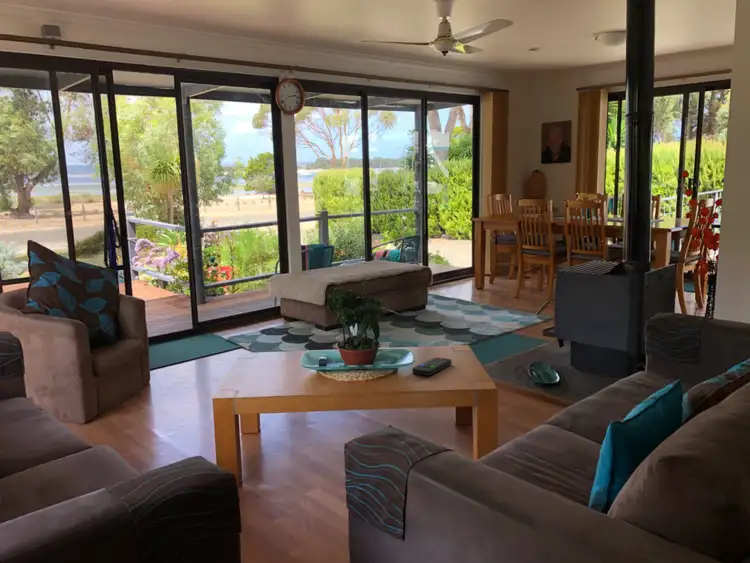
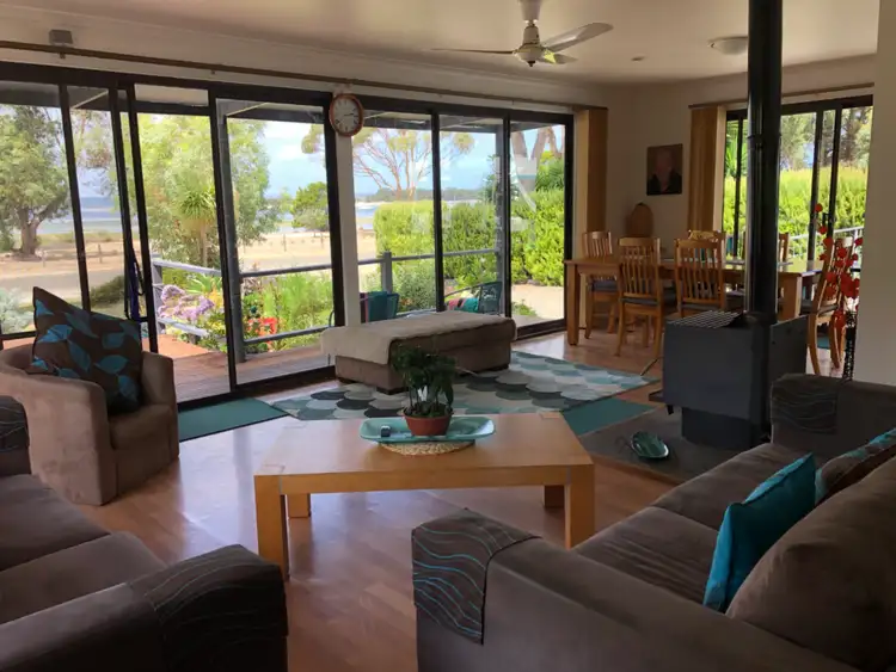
- remote control (432, 365)
